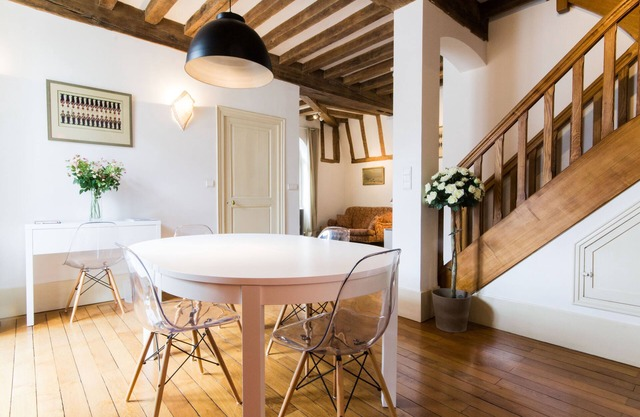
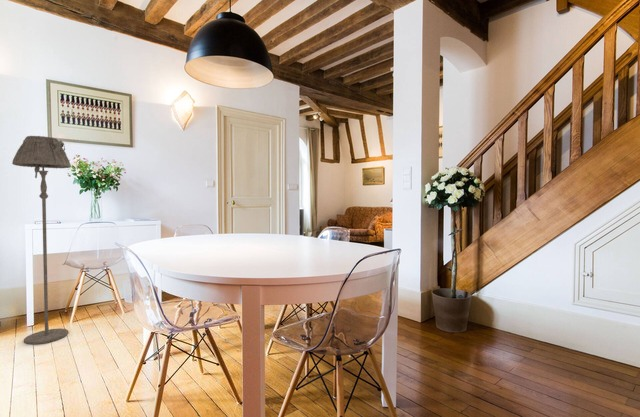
+ floor lamp (44, 238)
